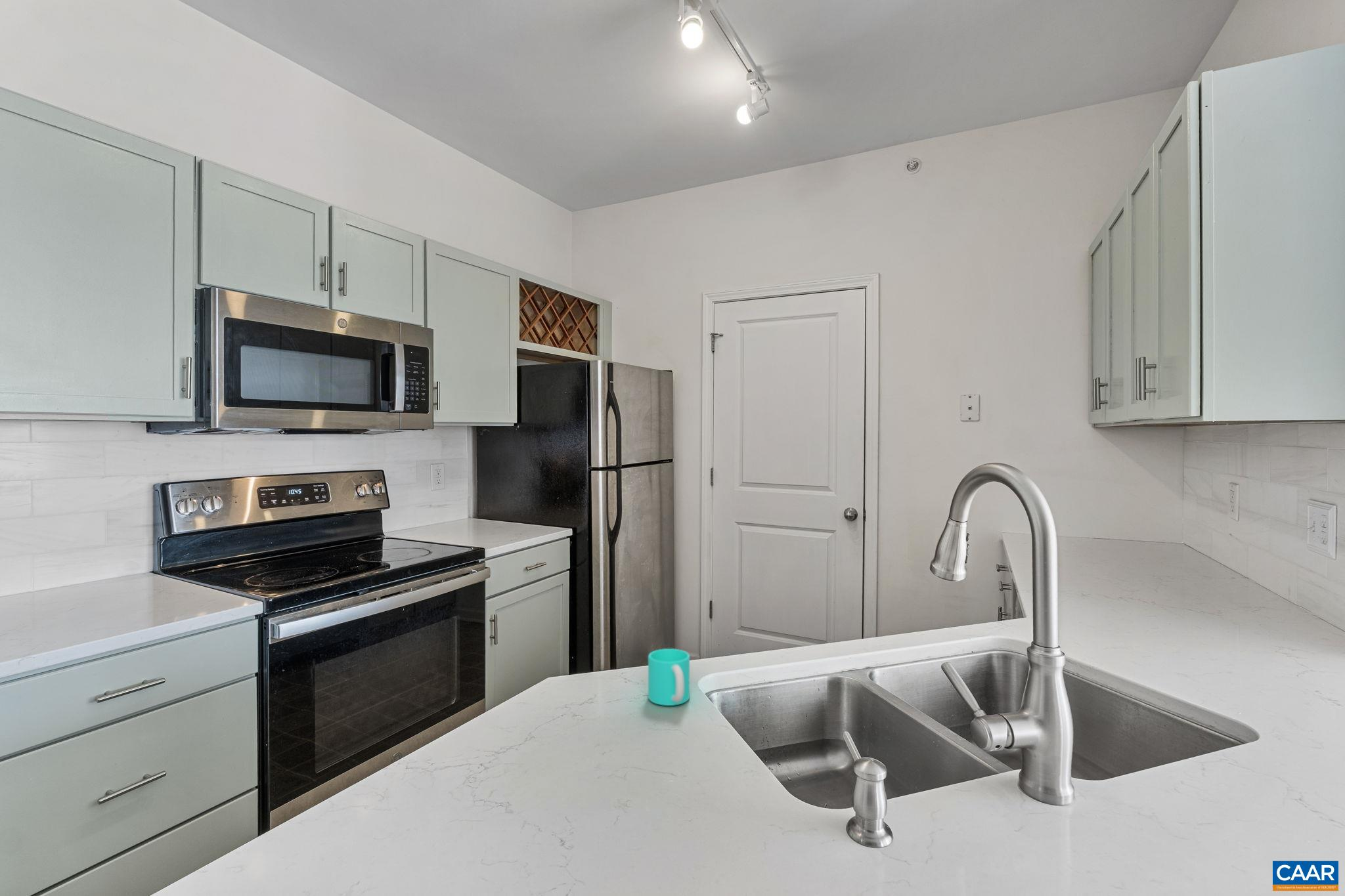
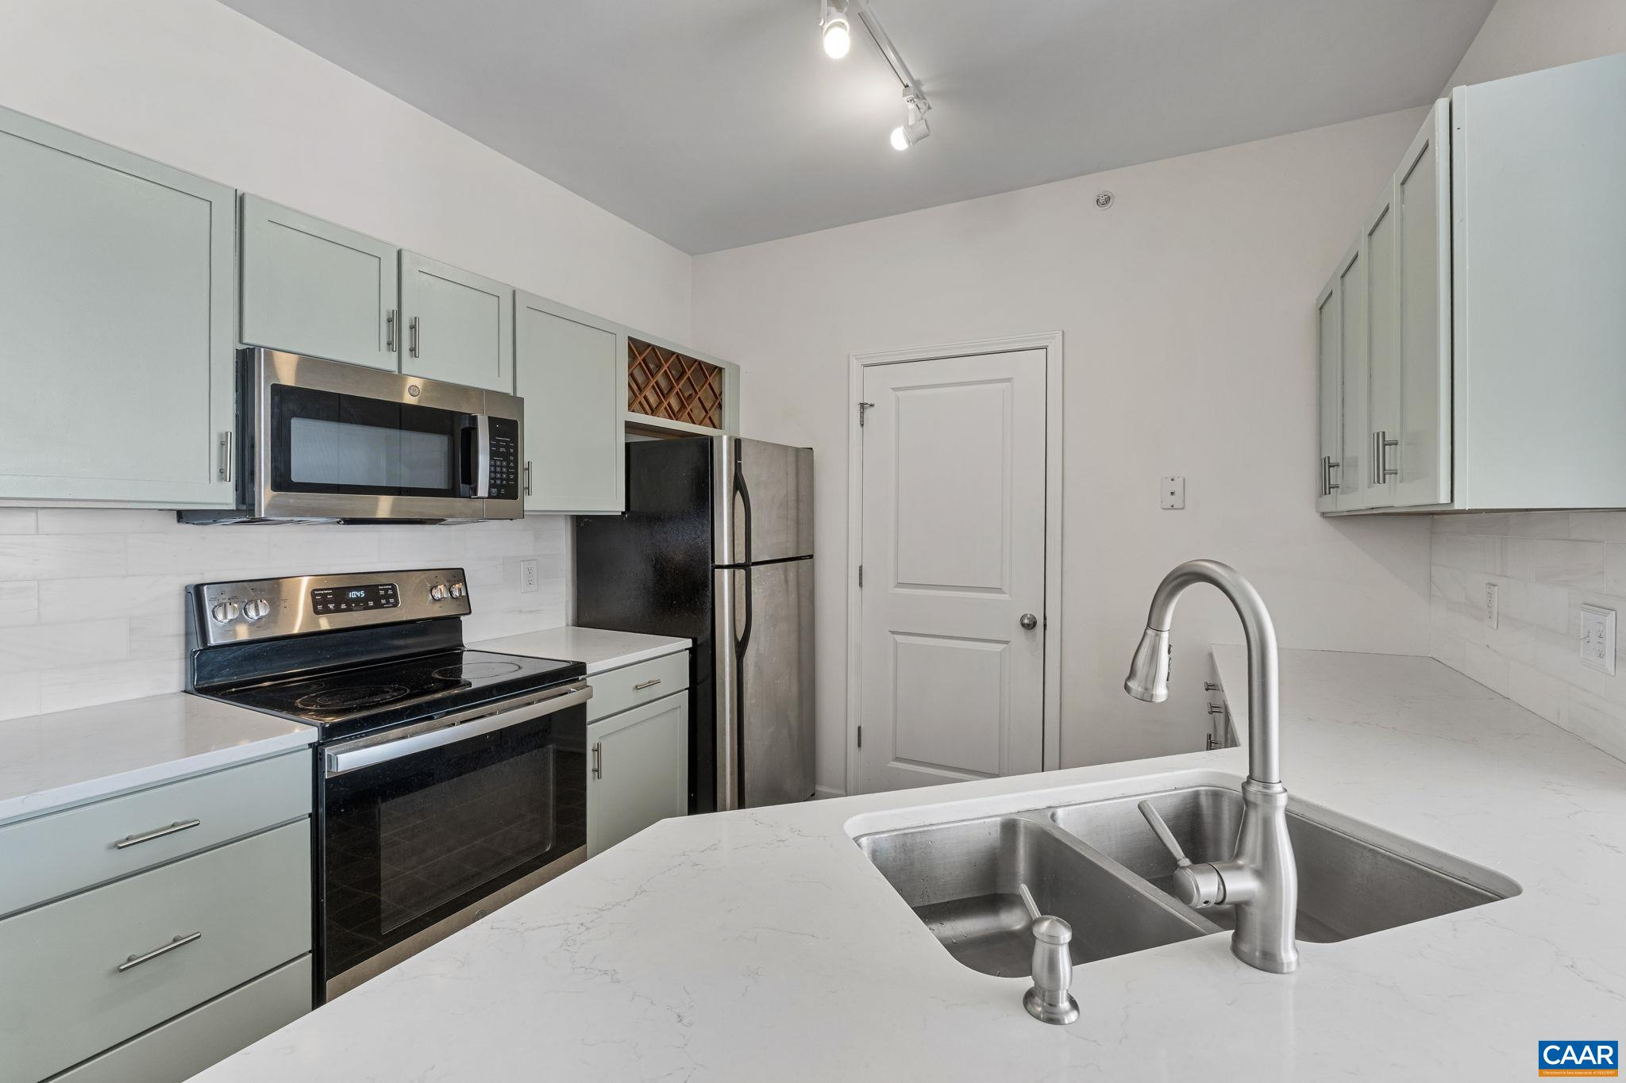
- cup (671, 679)
